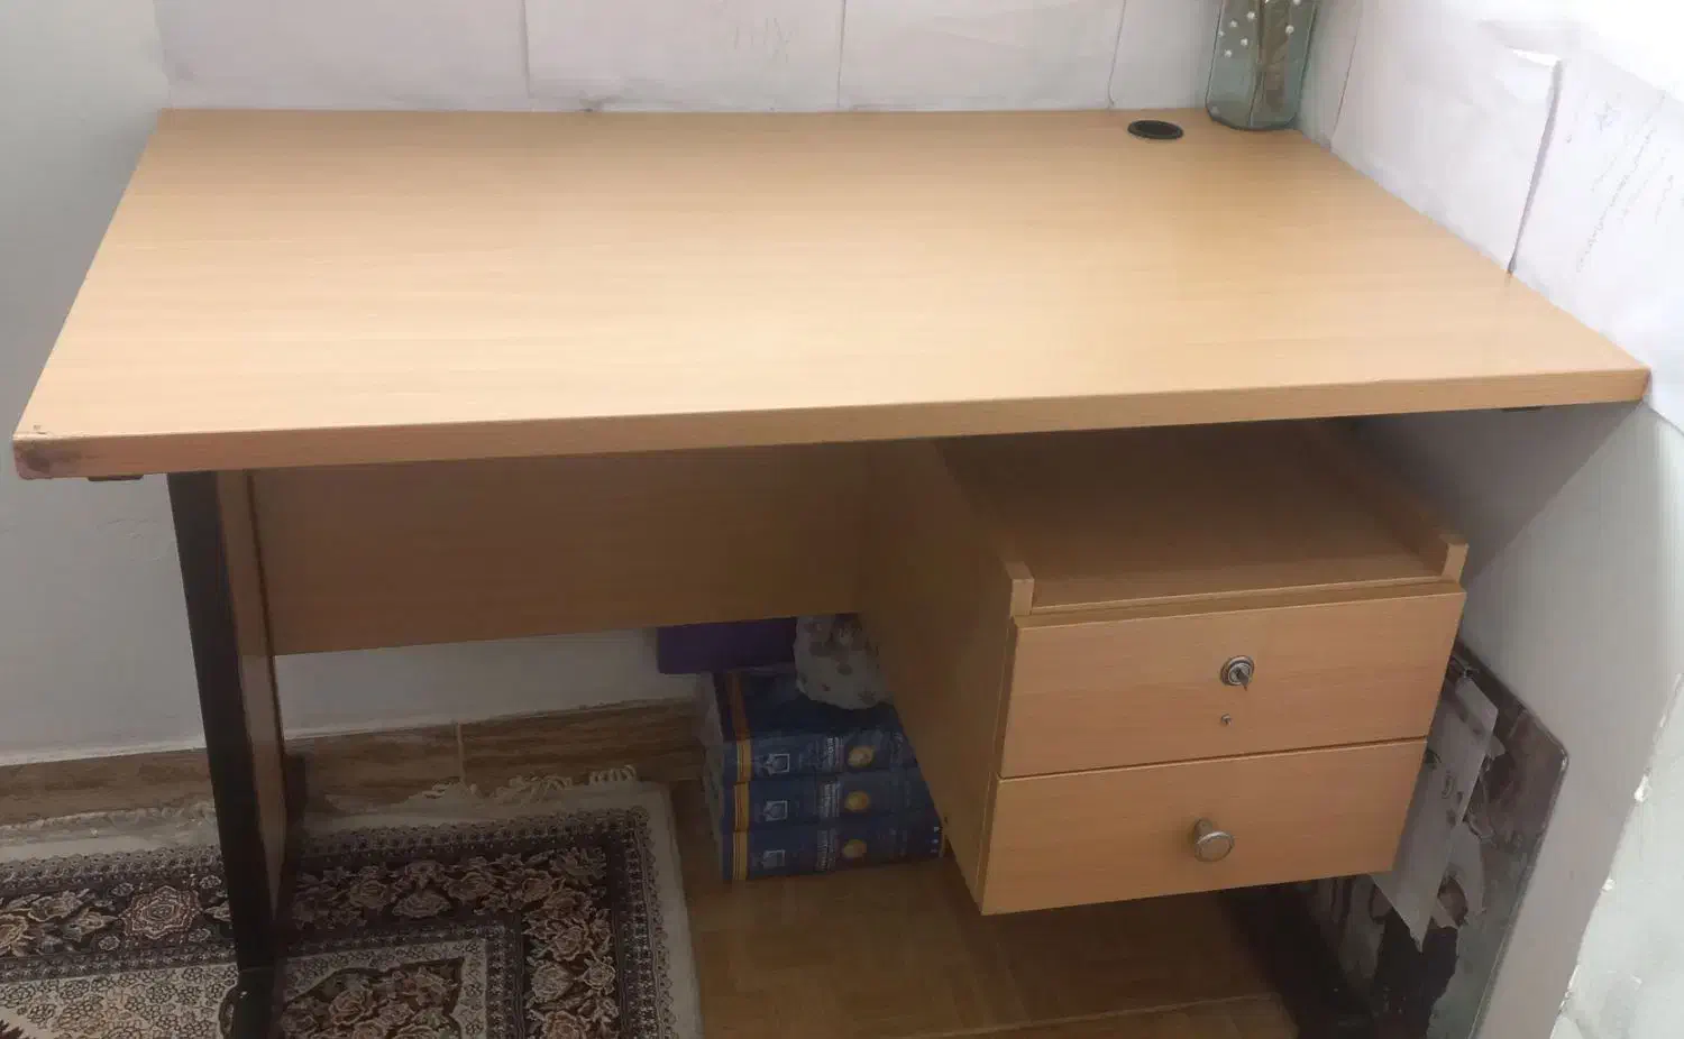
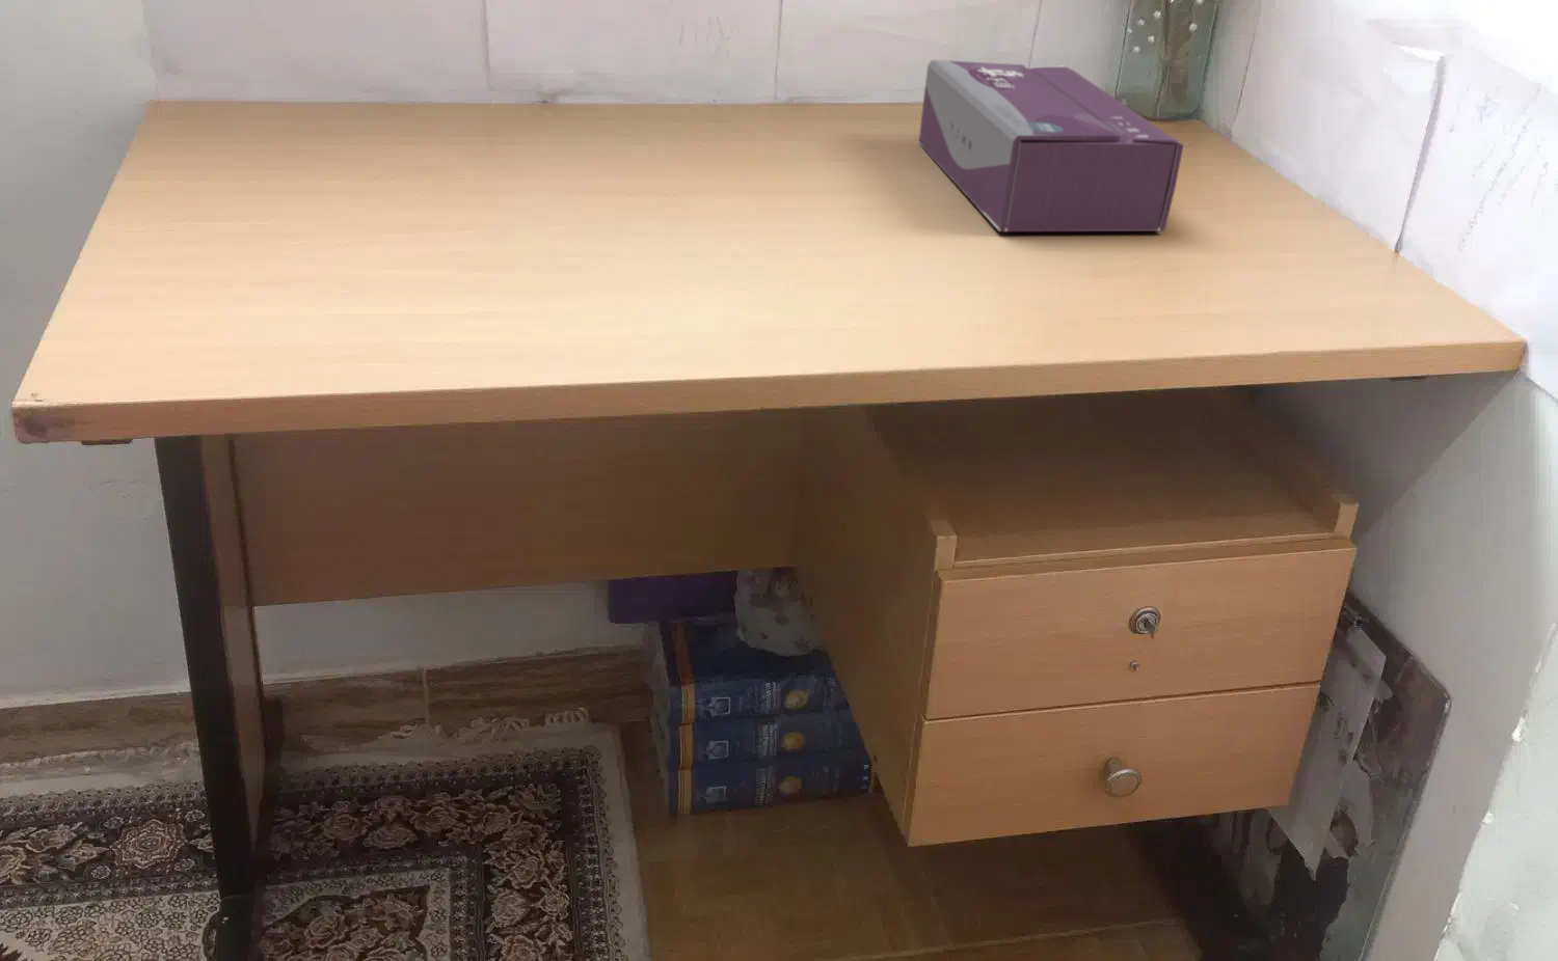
+ tissue box (1039, 140)
